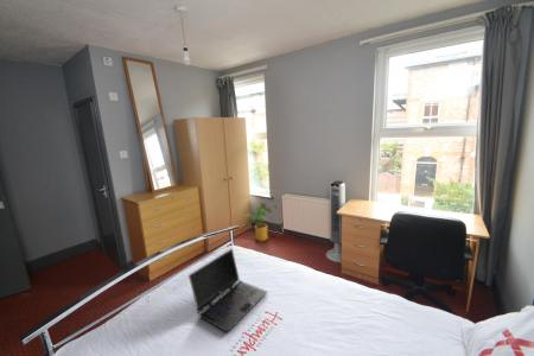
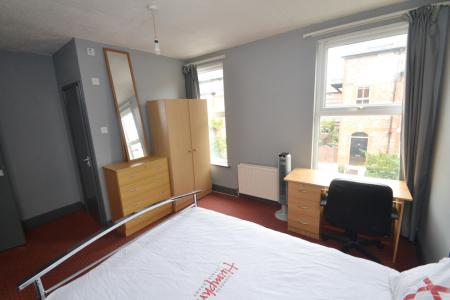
- laptop computer (230, 285)
- house plant (261, 222)
